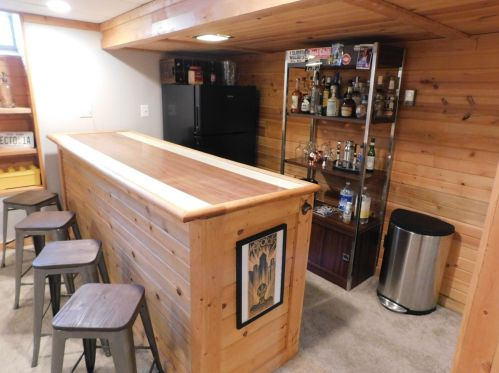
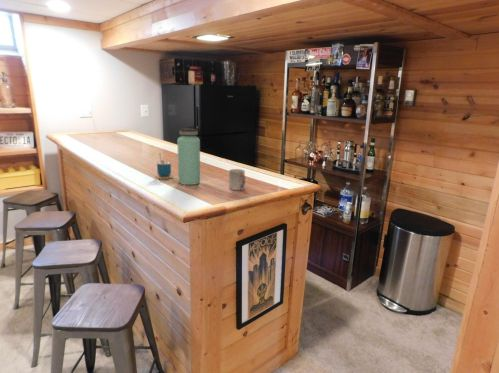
+ cup (164, 165)
+ bottle (188, 156)
+ cup (238, 180)
